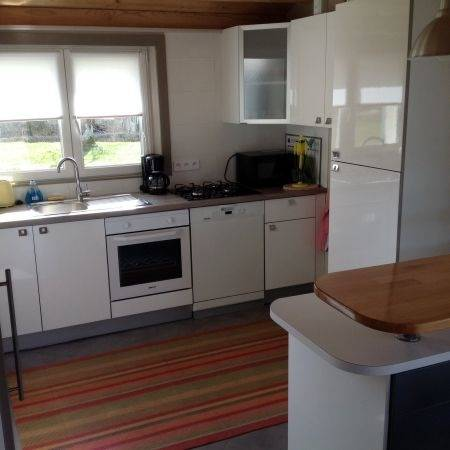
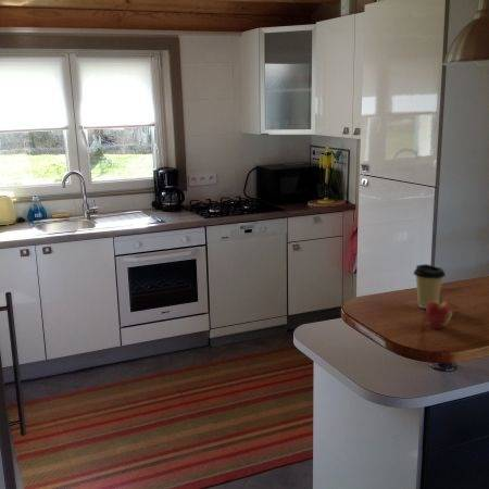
+ coffee cup (428, 287)
+ fruit (439, 309)
